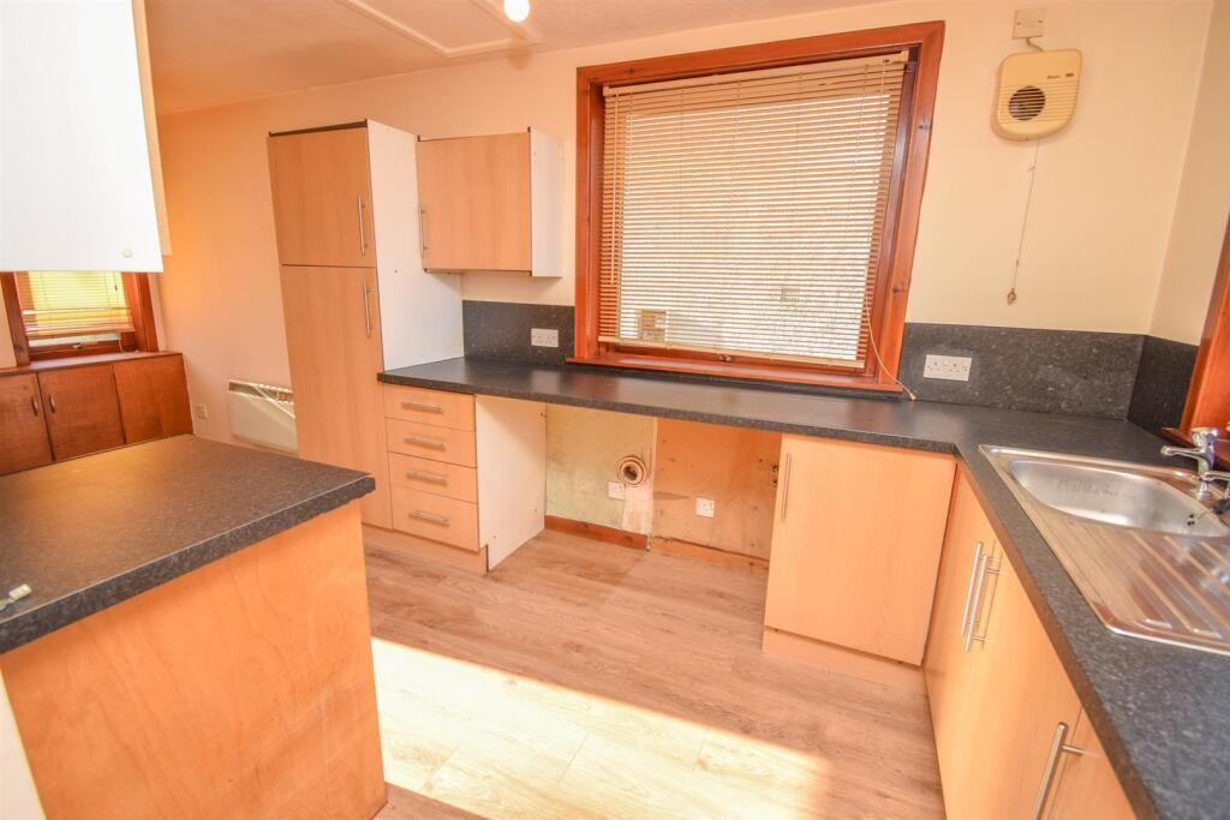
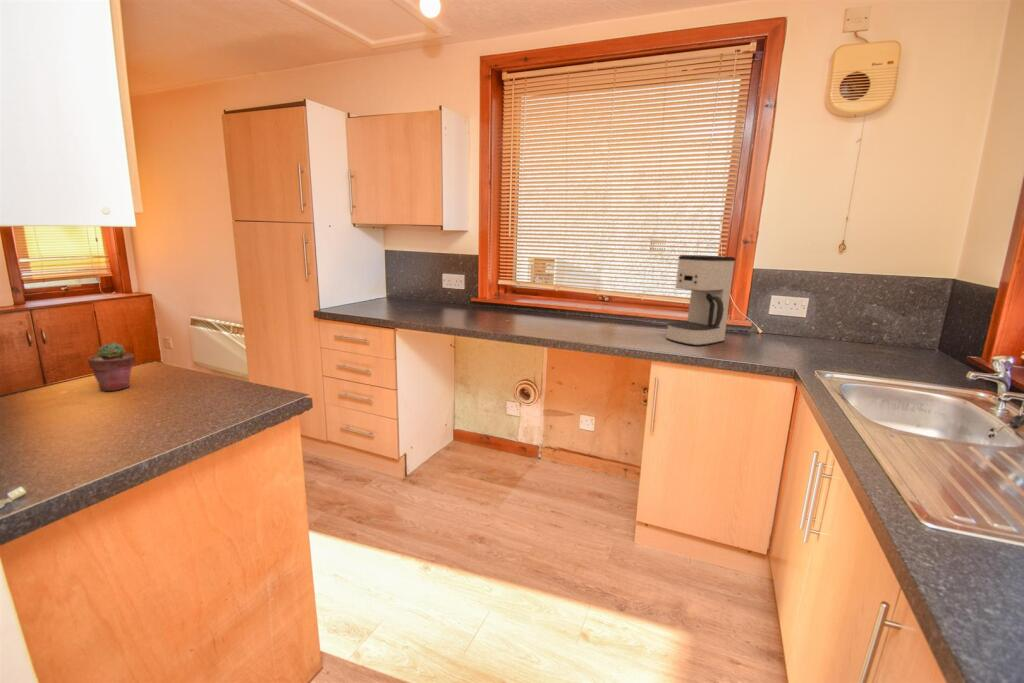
+ potted succulent (112, 365)
+ coffee maker (701, 299)
